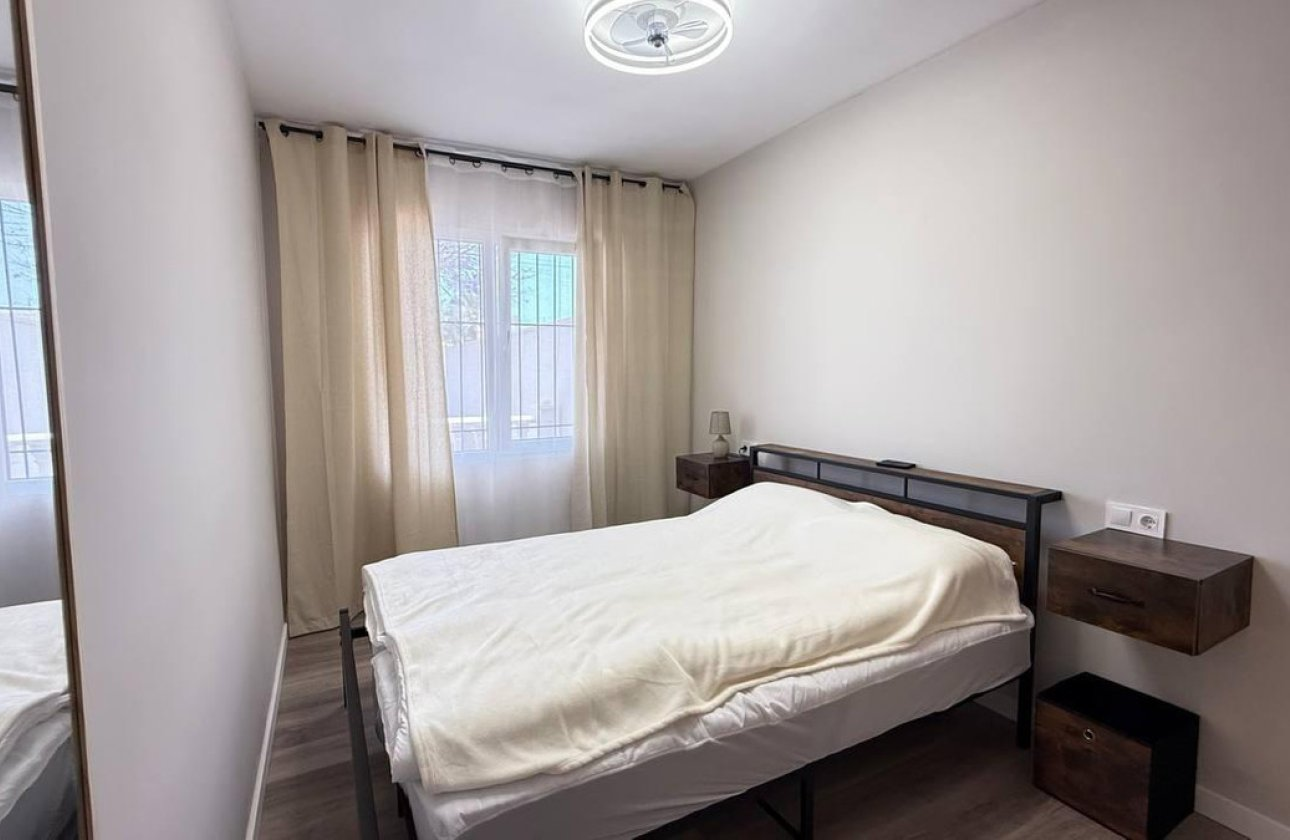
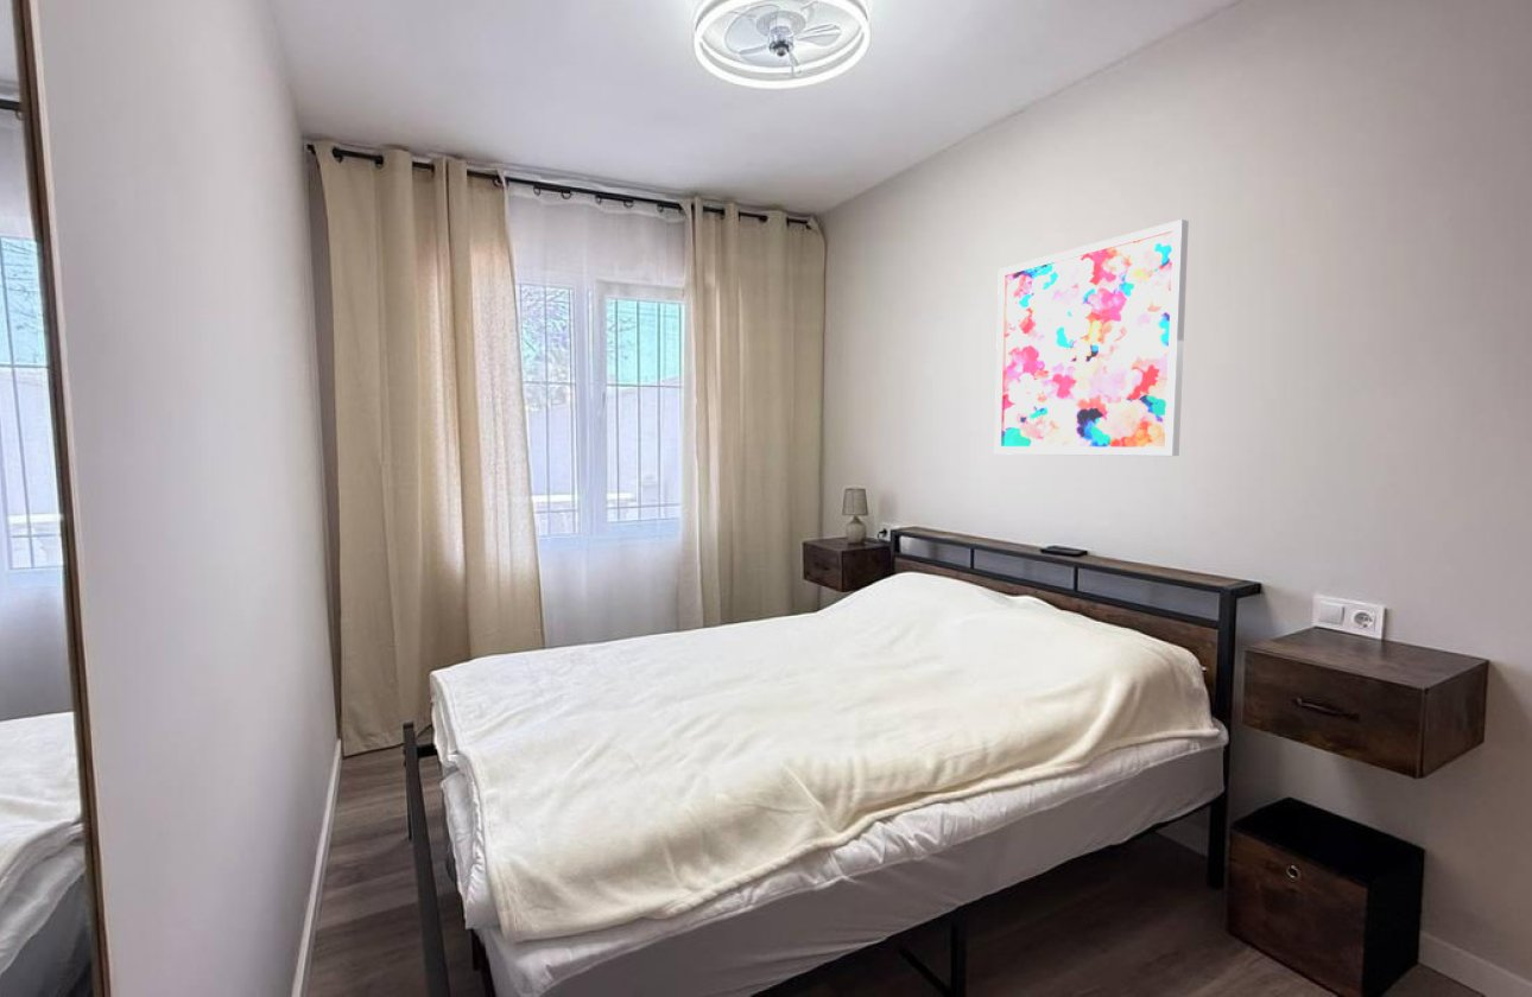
+ wall art (1078, 353)
